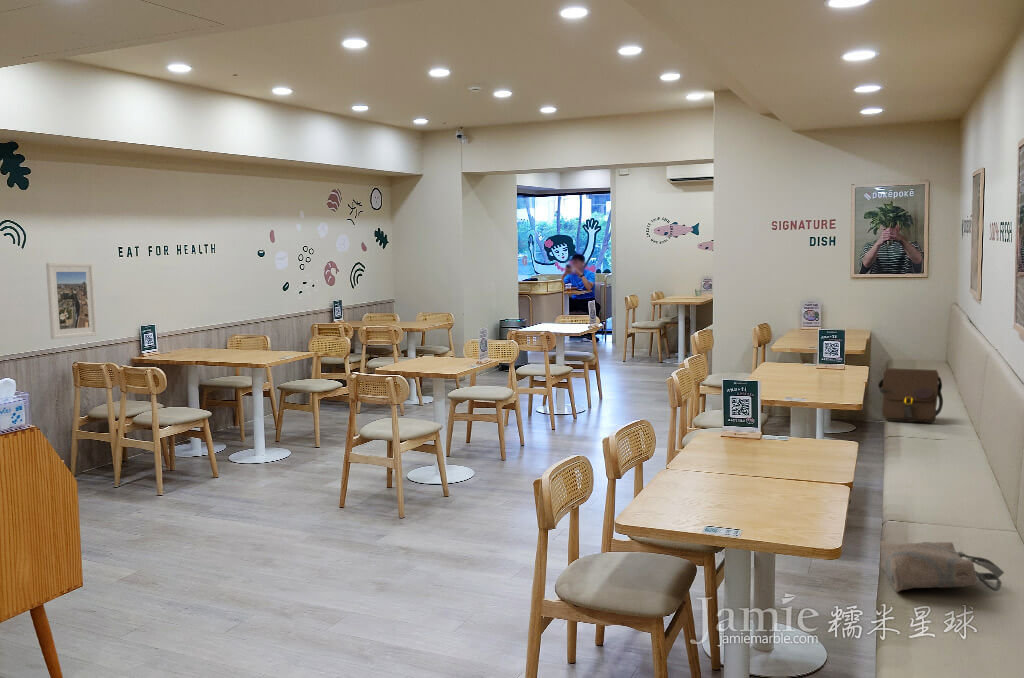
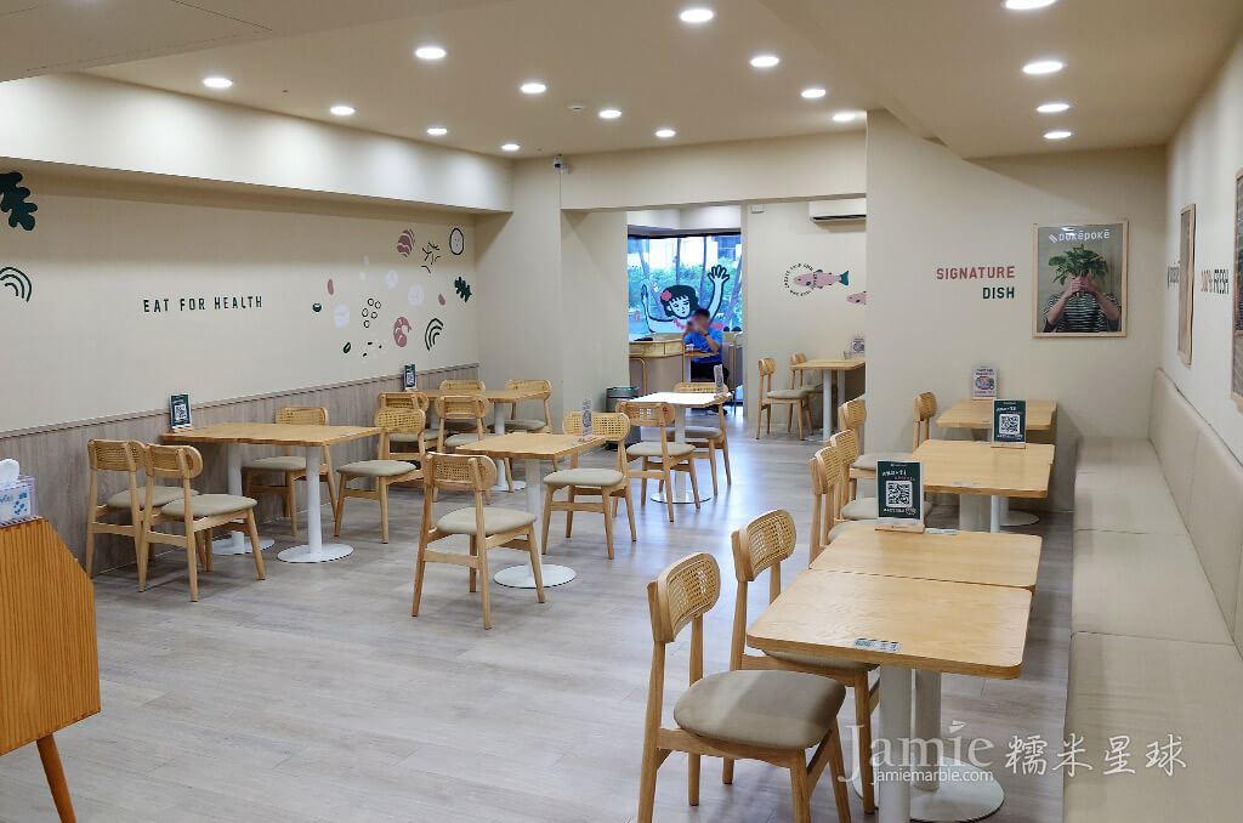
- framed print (72, 300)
- tote bag (942, 563)
- shoulder bag (909, 394)
